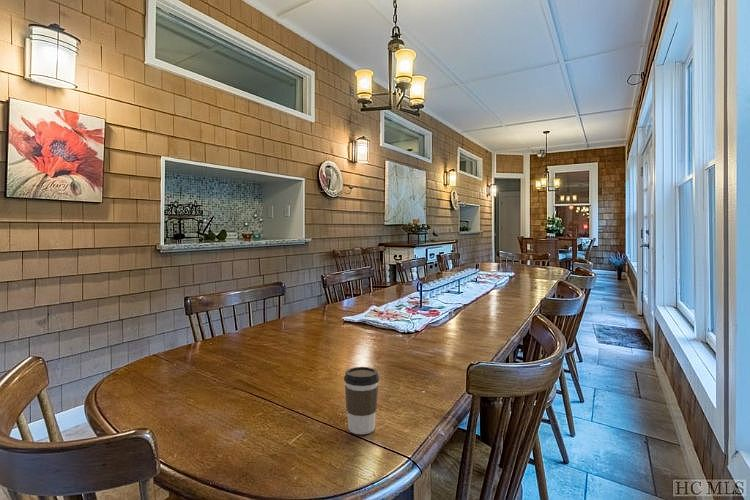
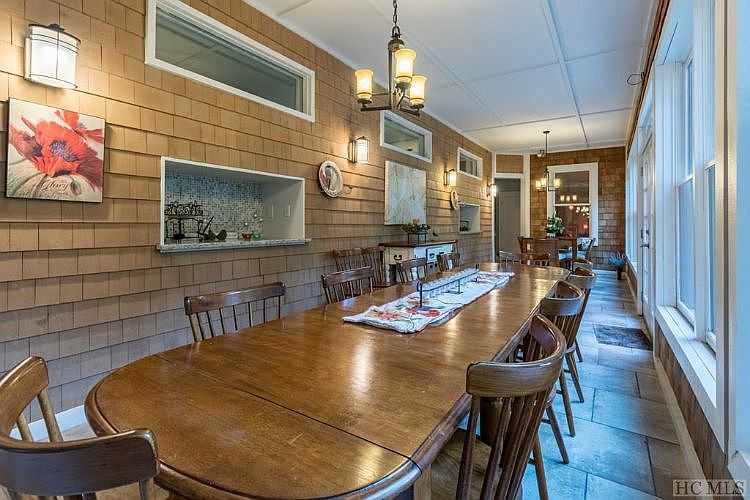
- coffee cup (361, 399)
